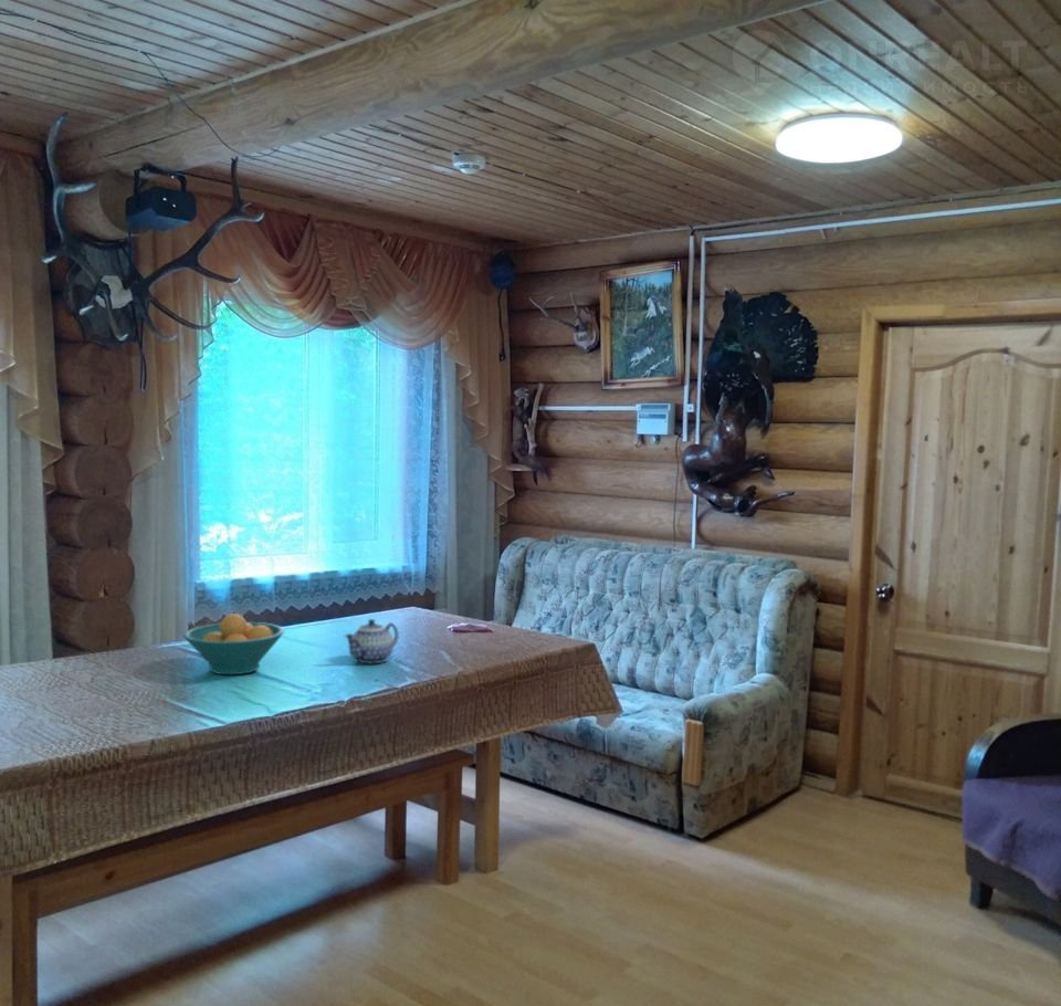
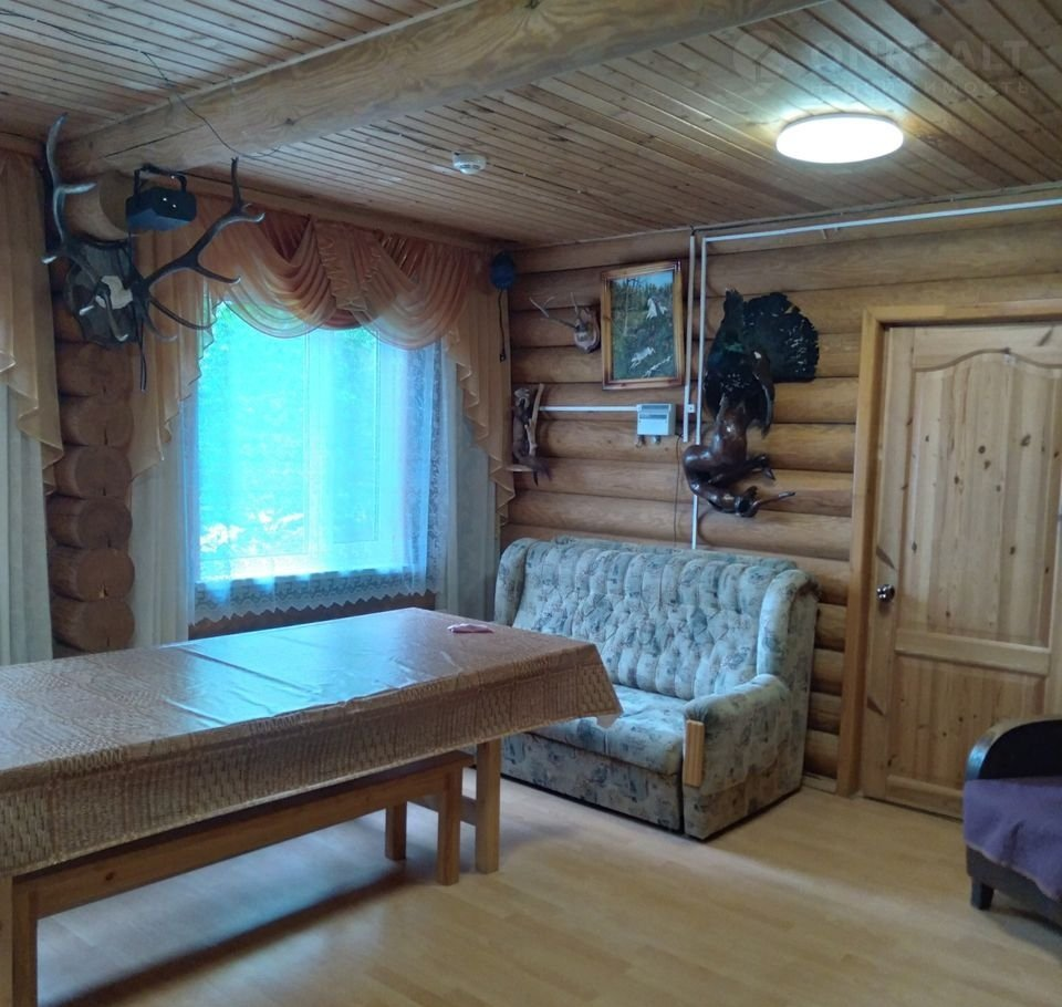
- fruit bowl (234, 641)
- teapot (371, 639)
